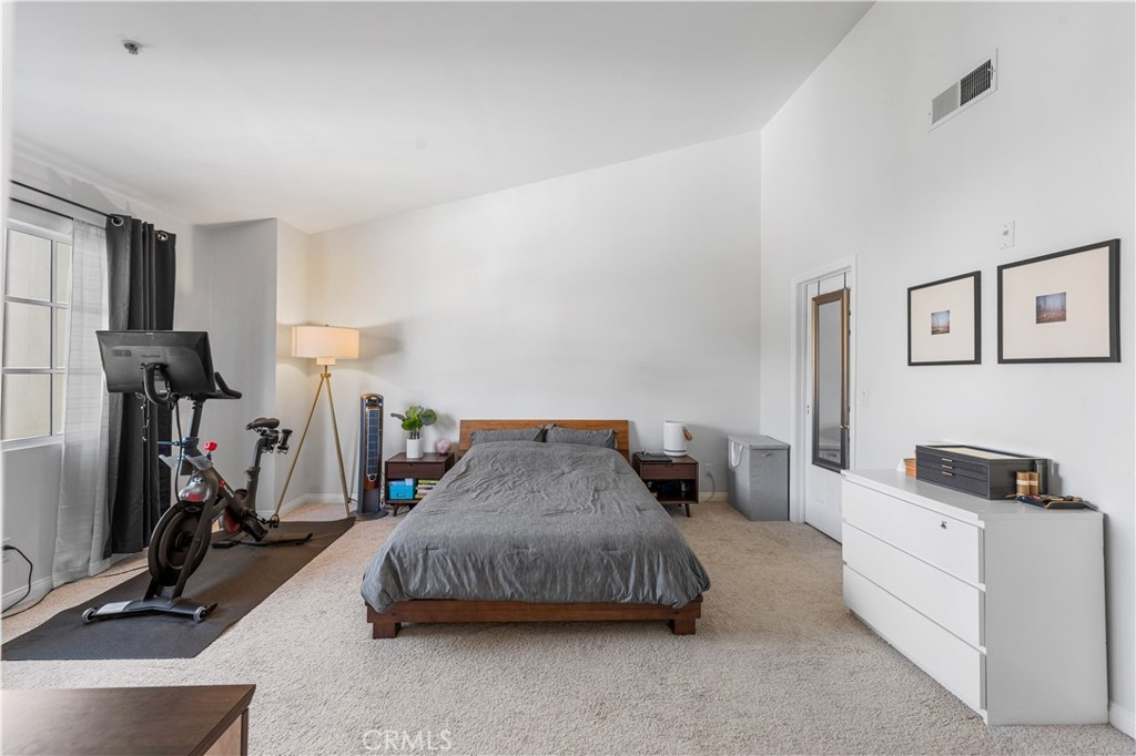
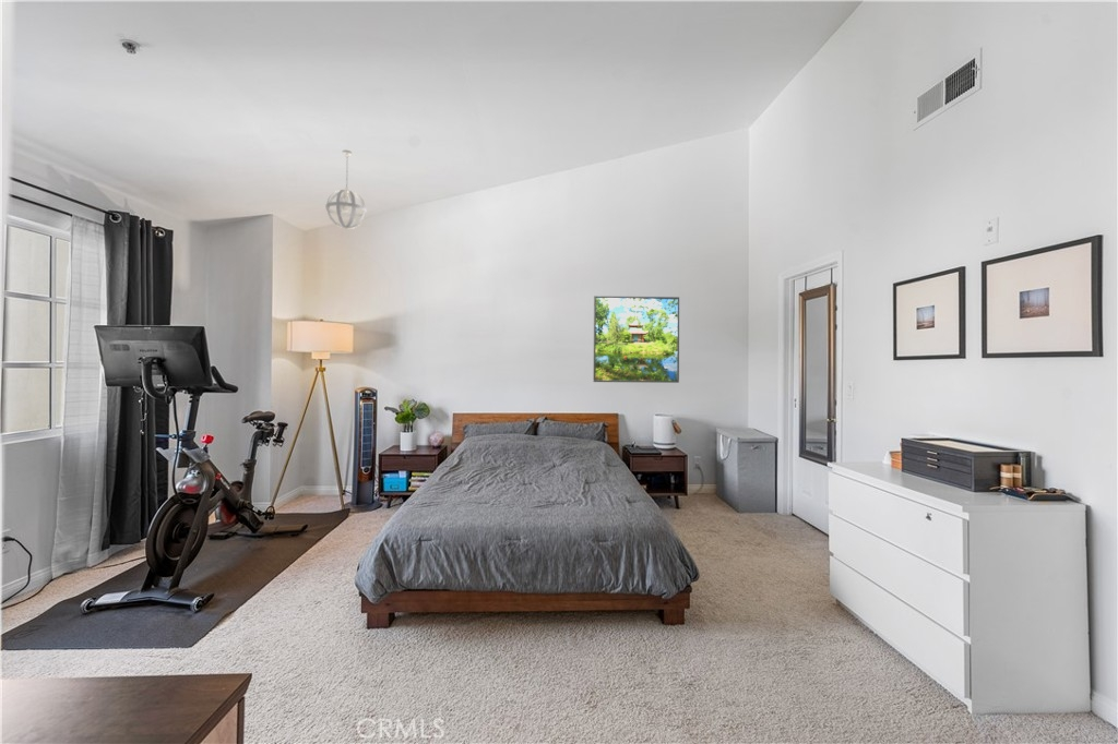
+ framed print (635, 339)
+ pendant light (346, 190)
